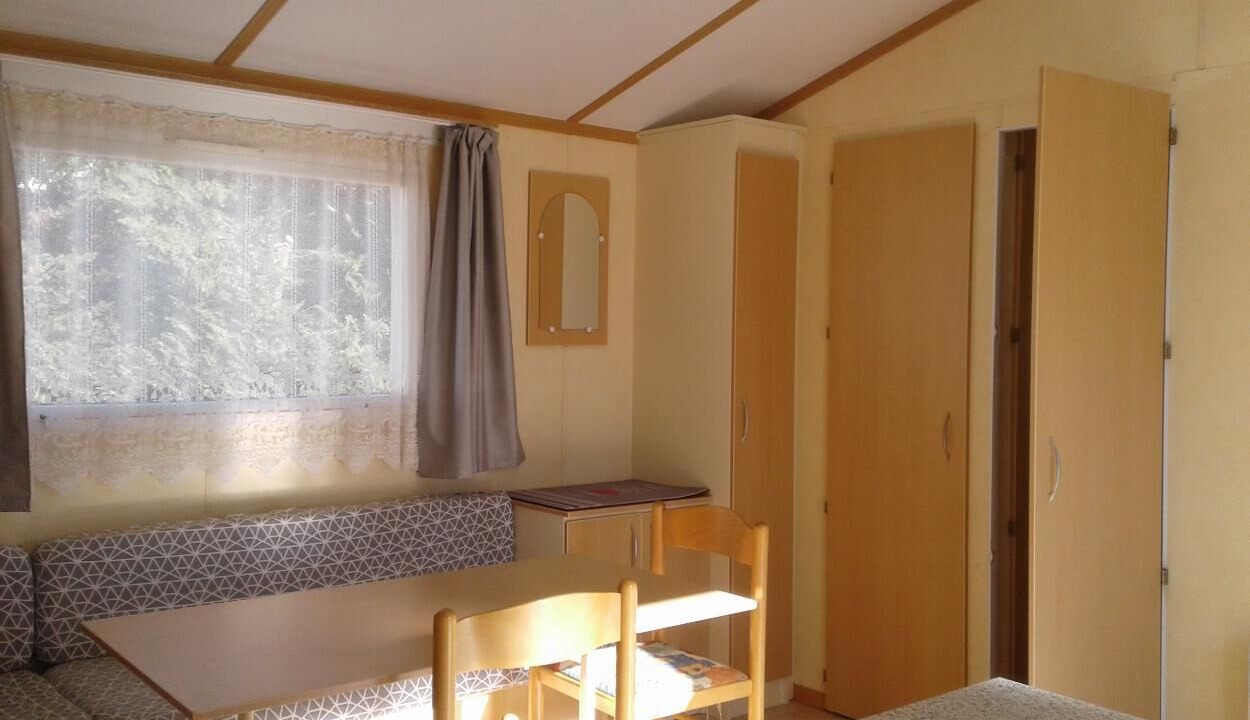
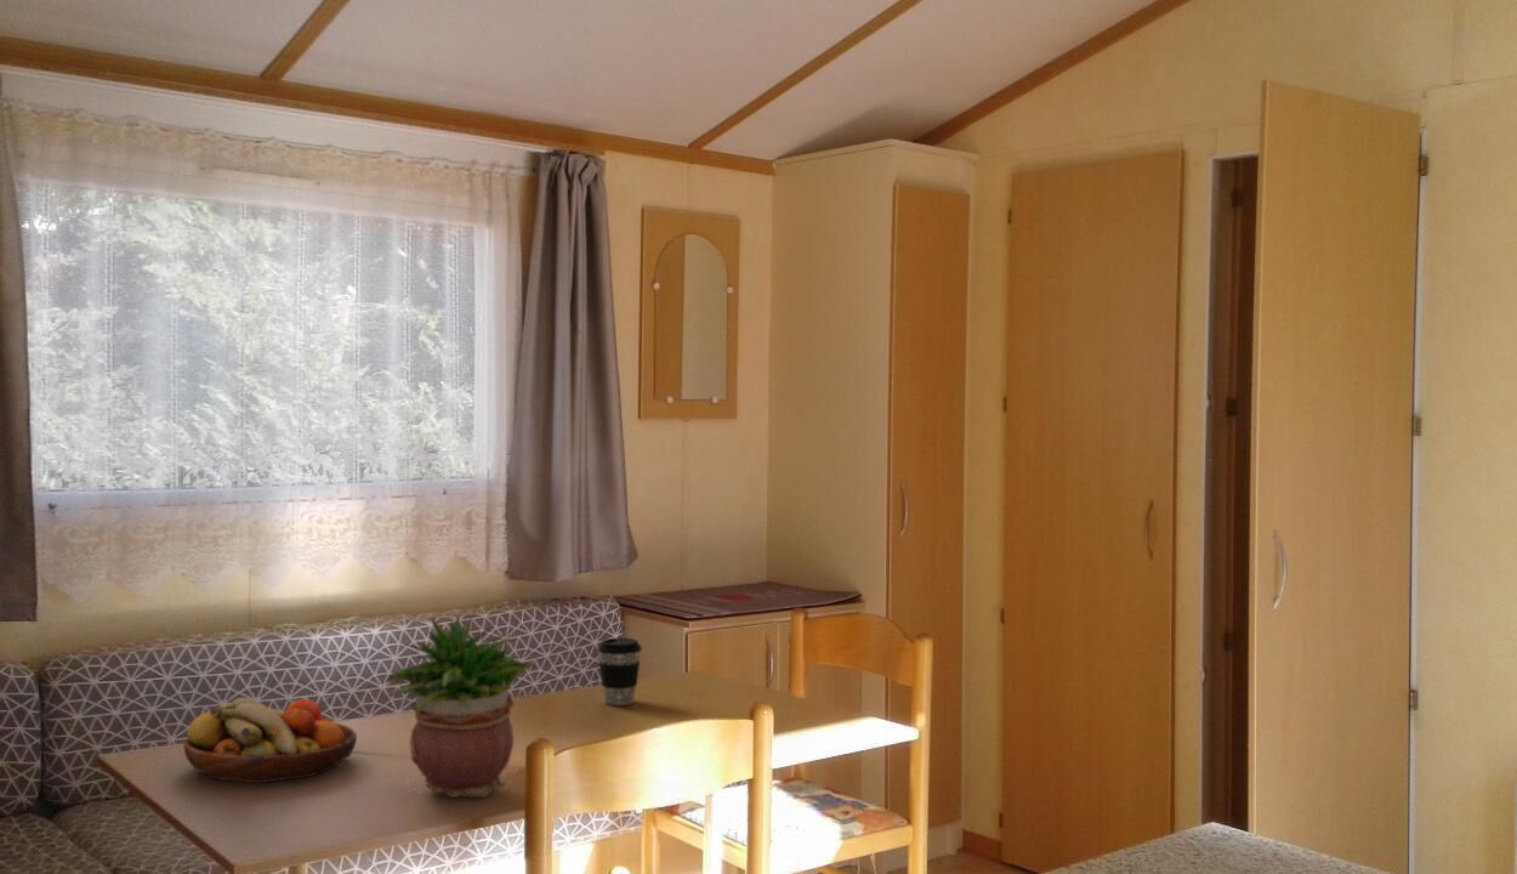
+ potted plant (464, 702)
+ fruit bowl (272, 731)
+ coffee cup (619, 671)
